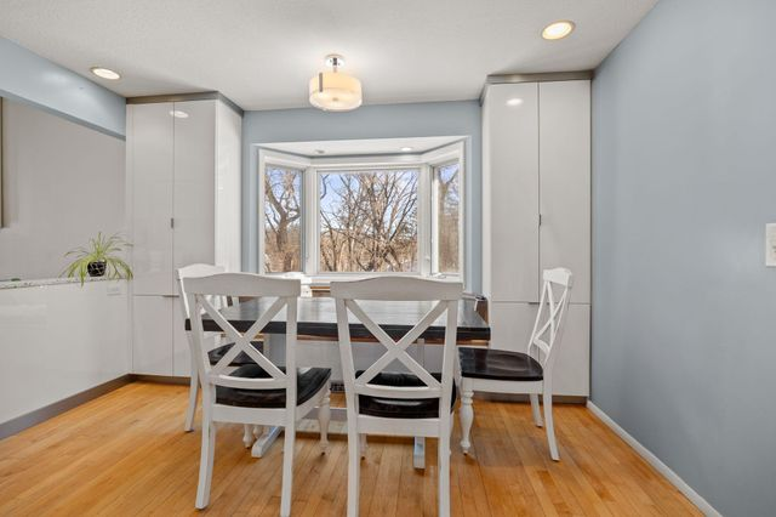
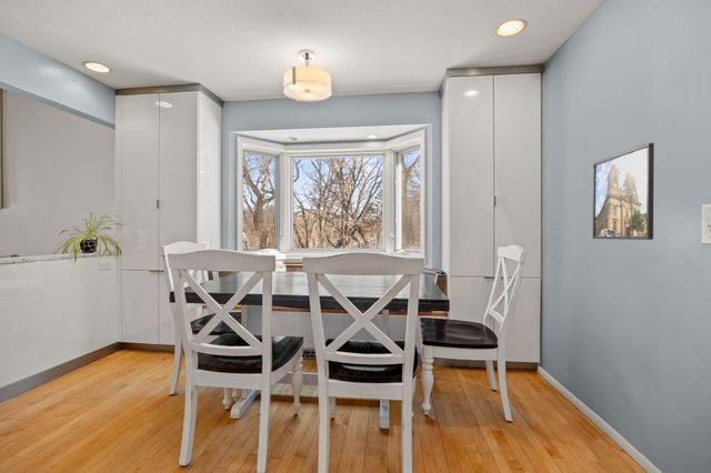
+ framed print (619, 197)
